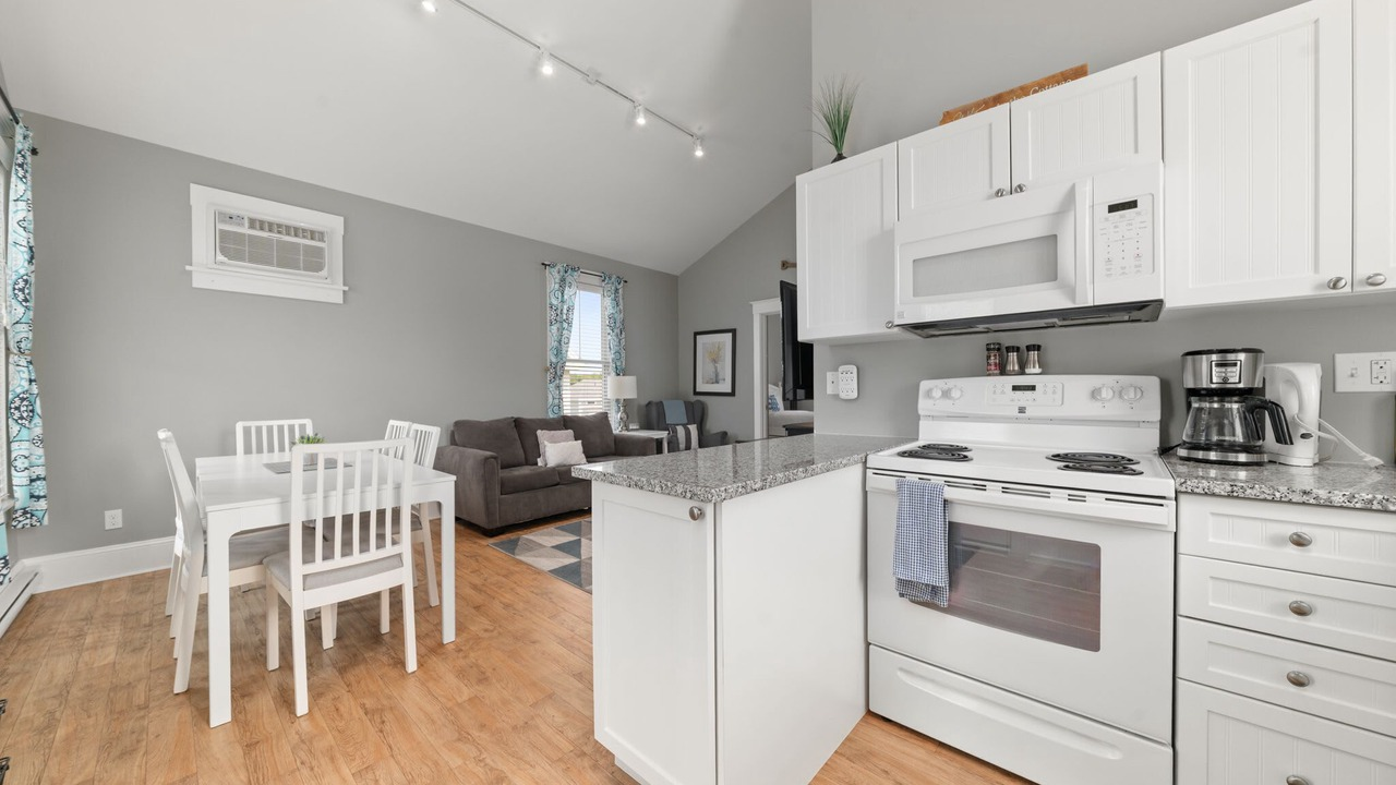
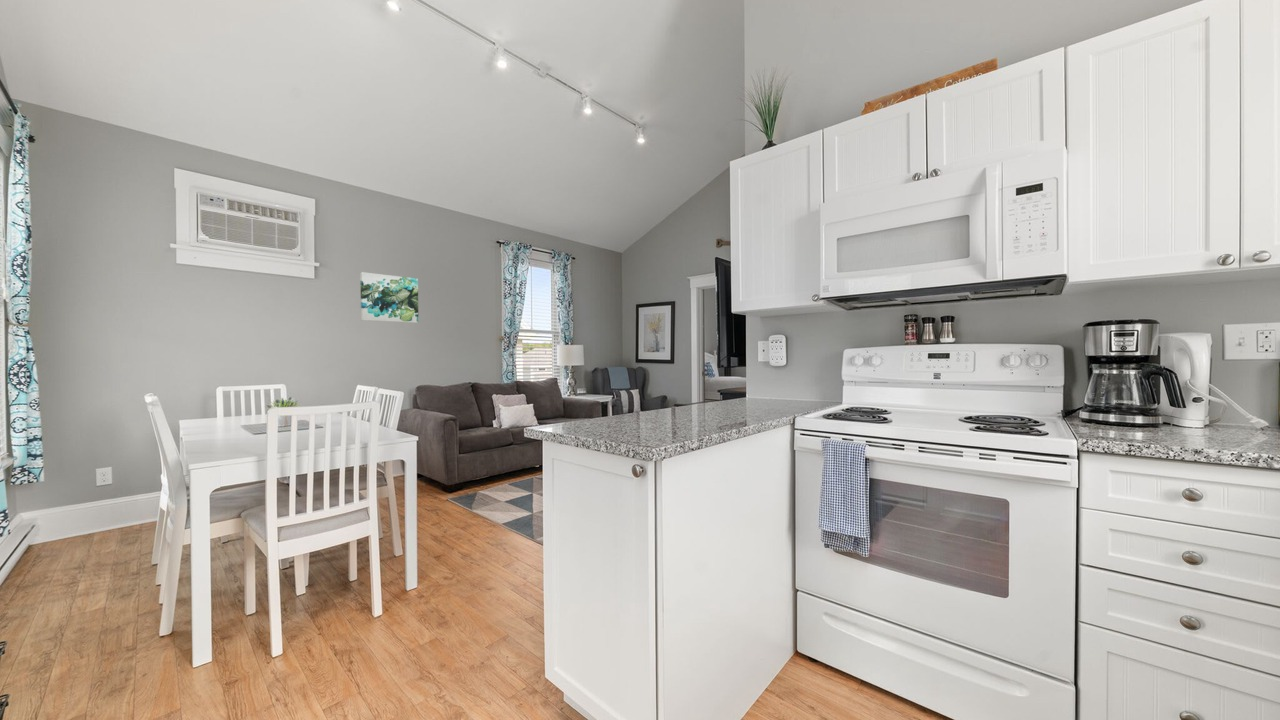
+ wall art (390, 298)
